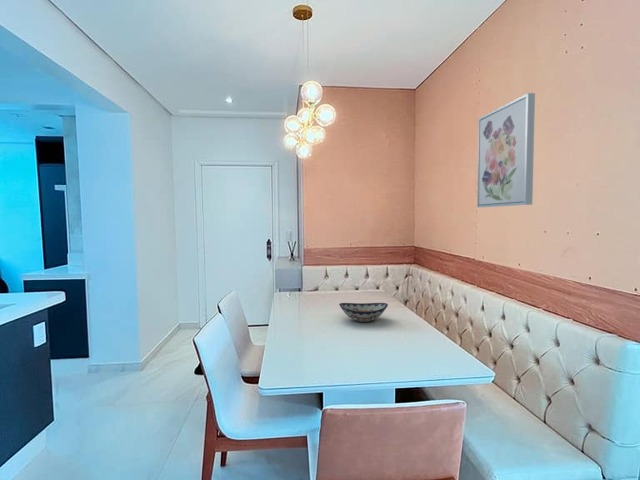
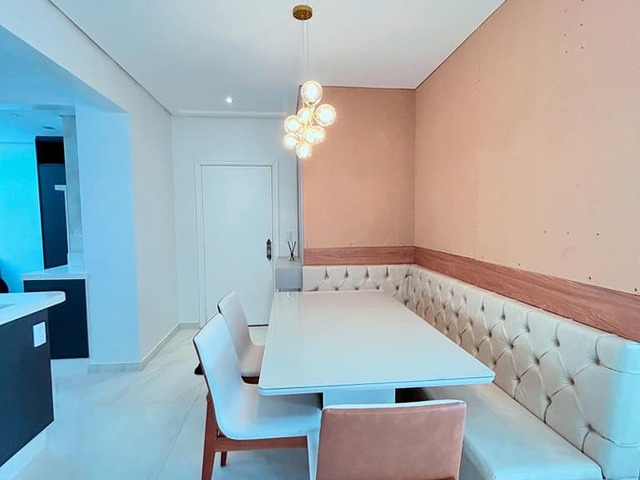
- decorative bowl (363, 312)
- wall art (502, 157)
